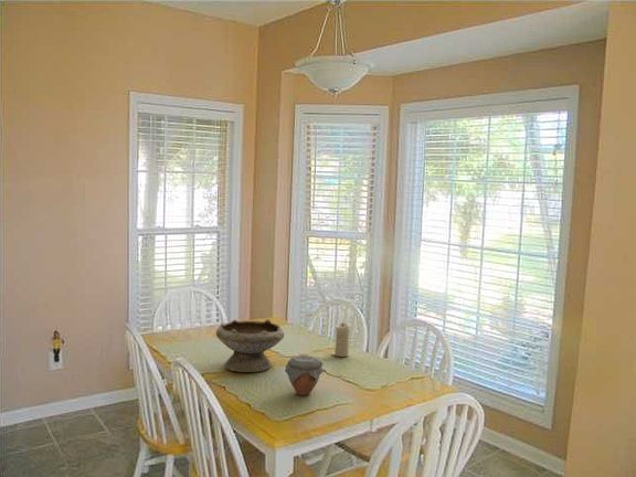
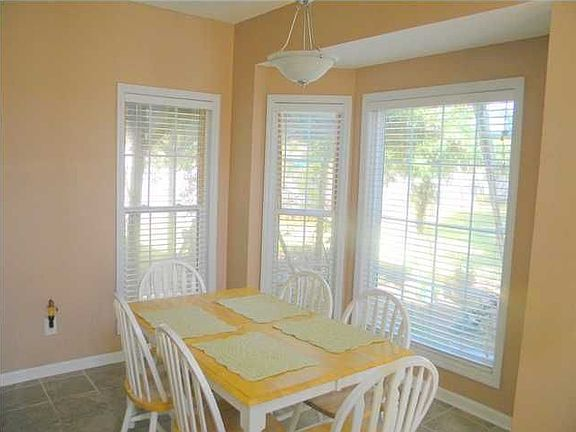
- bowl (250, 344)
- candle (341, 338)
- jar (304, 374)
